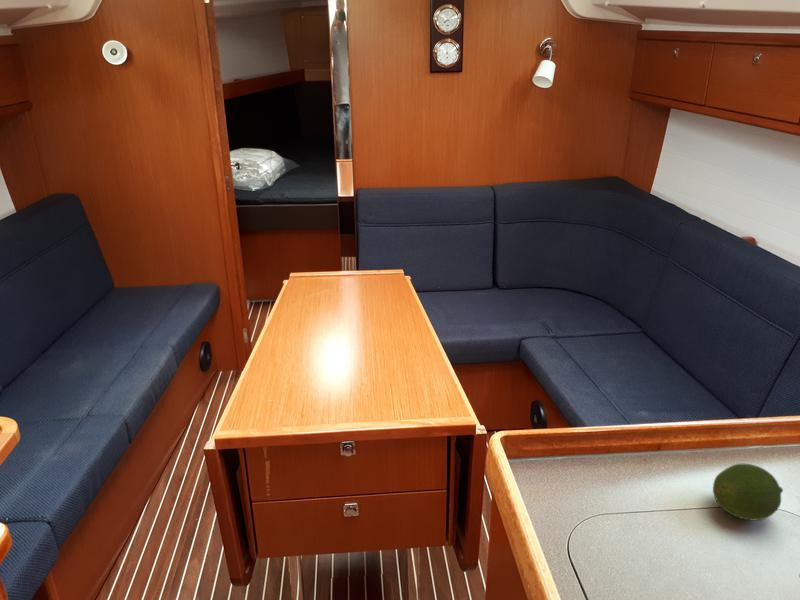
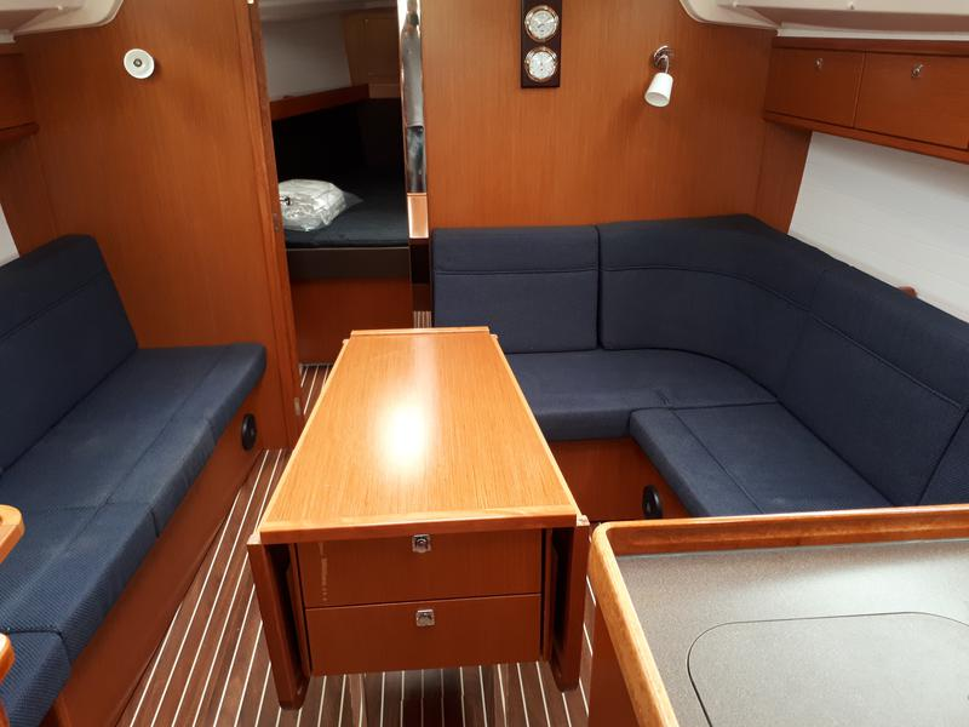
- fruit (746, 492)
